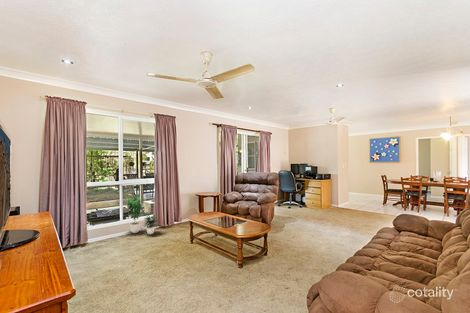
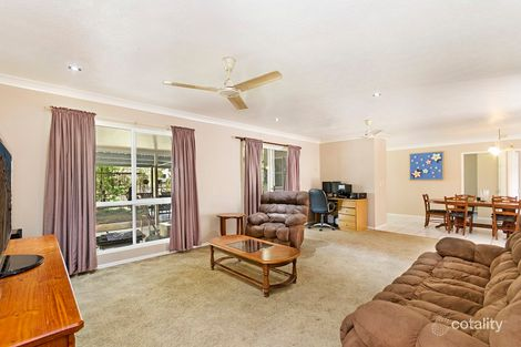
- potted plant (141, 212)
